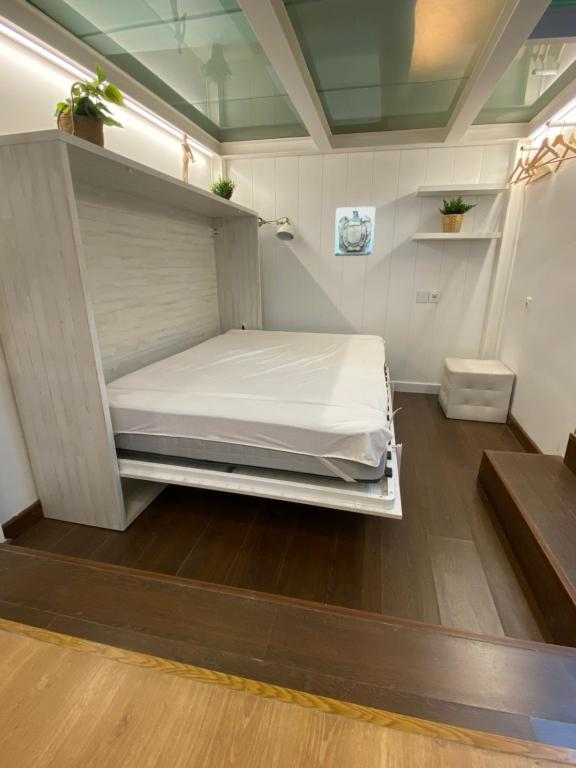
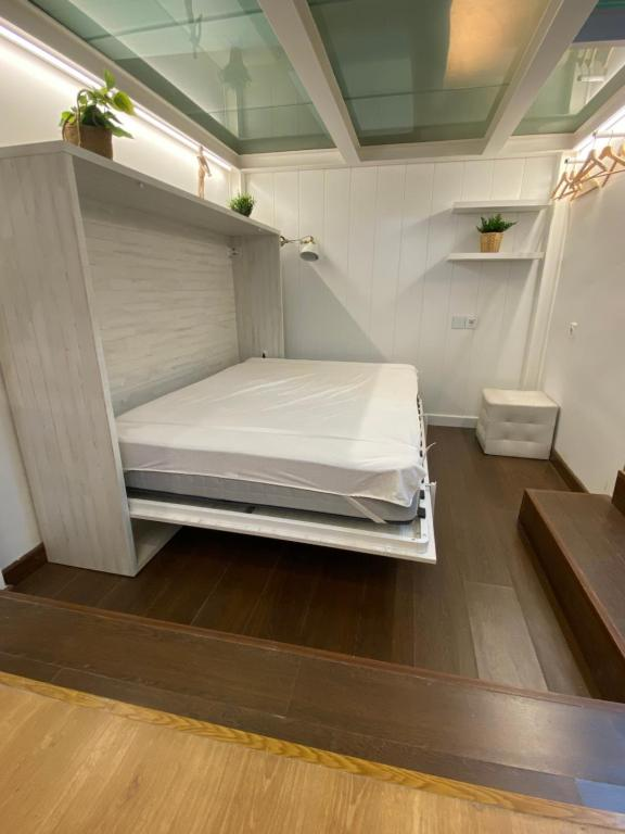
- wall sculpture (354, 231)
